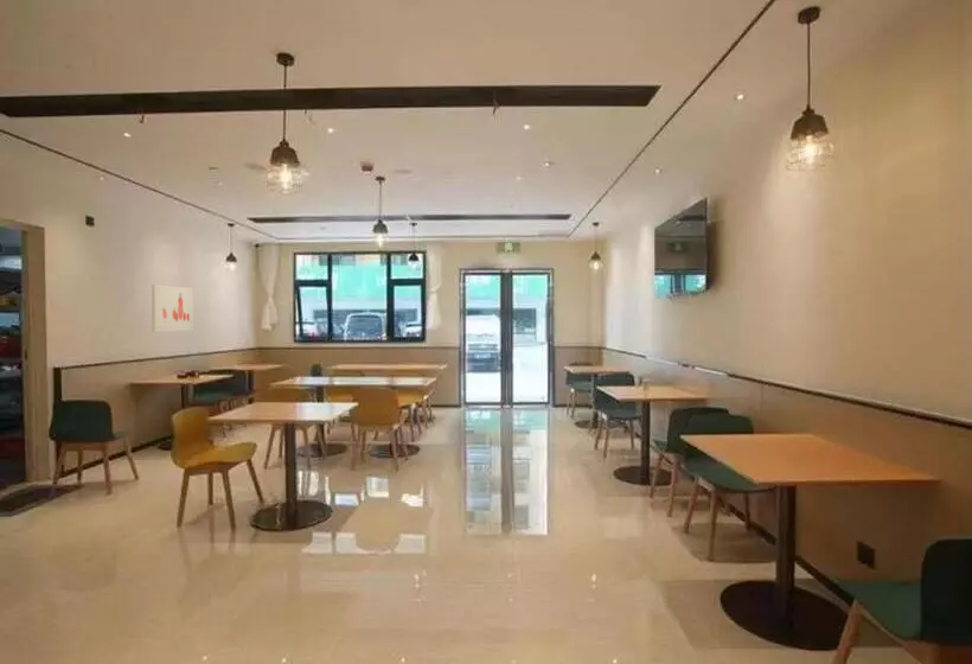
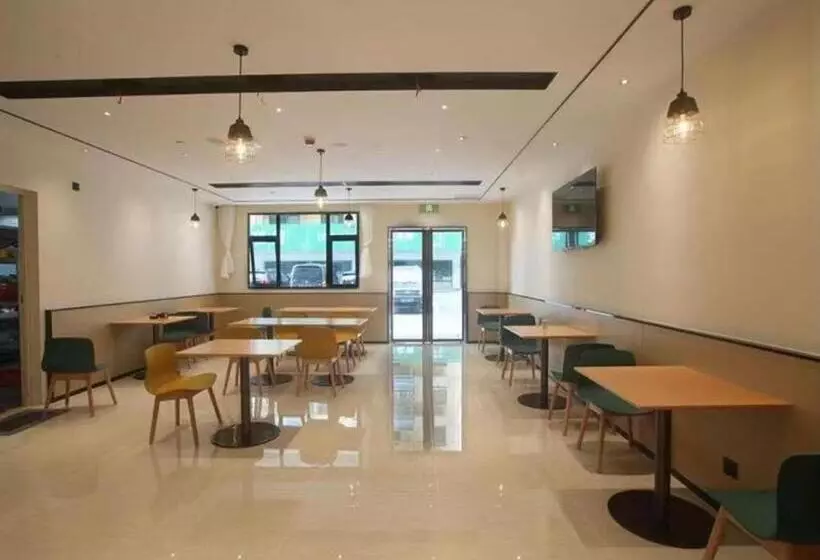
- wall art (173, 308)
